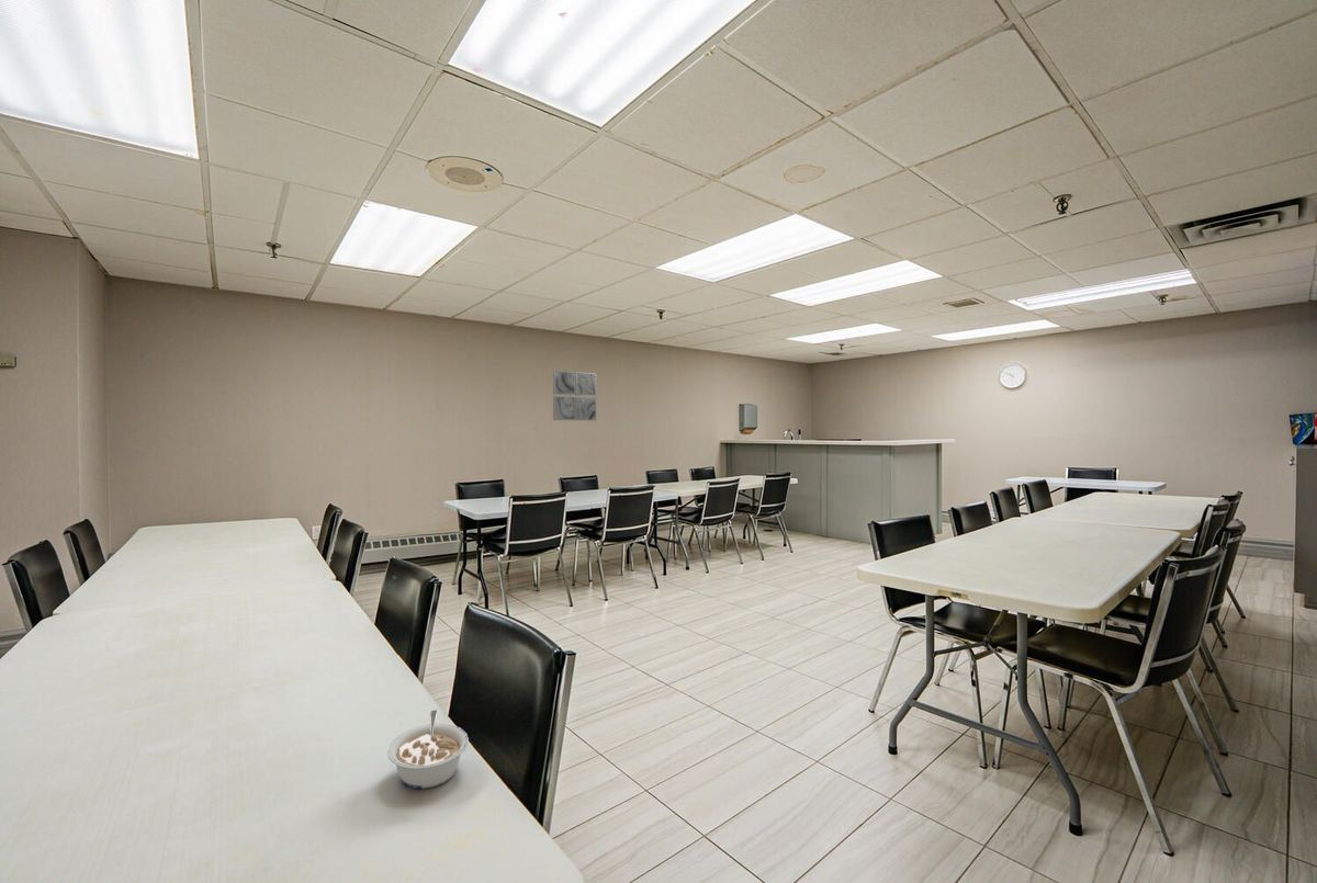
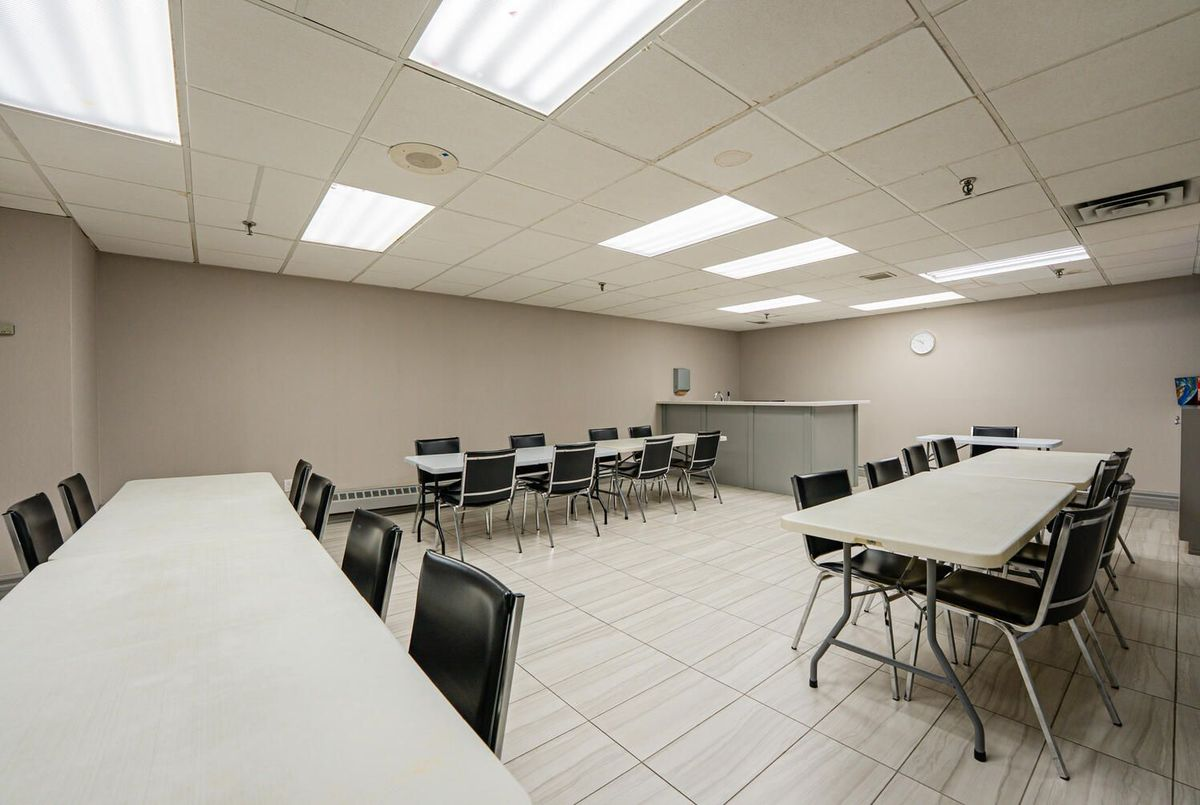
- legume (427, 754)
- wall art (575, 395)
